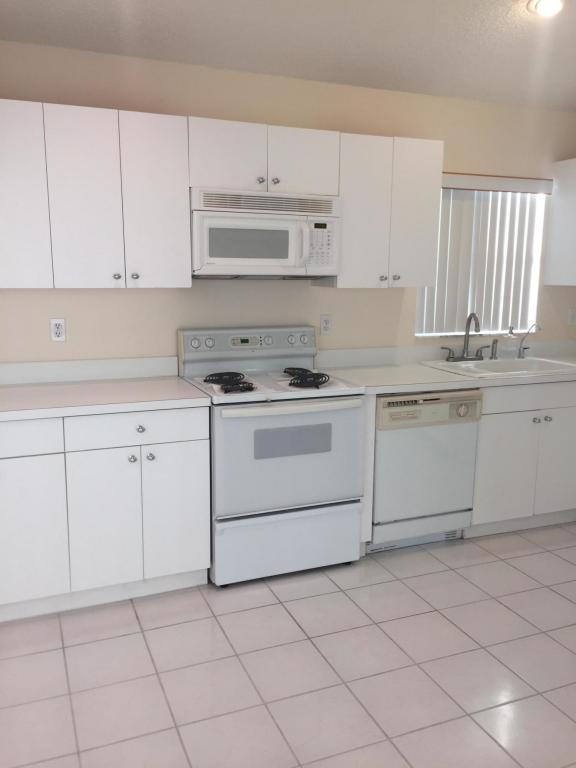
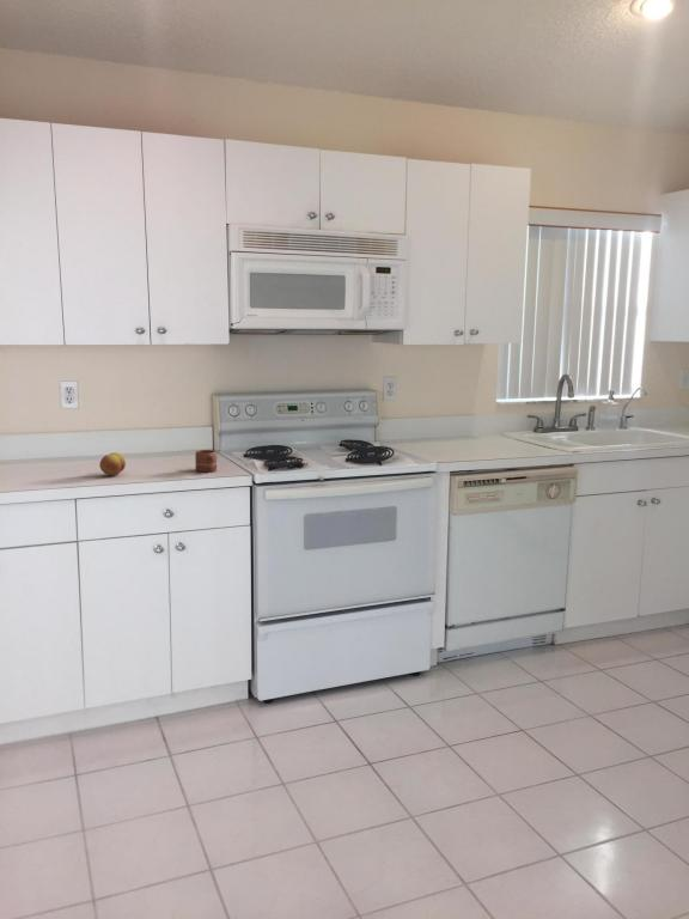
+ mug (207, 461)
+ fruit (112, 463)
